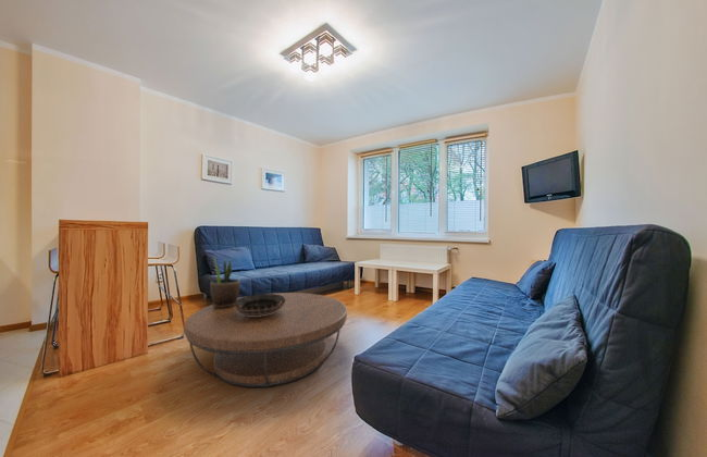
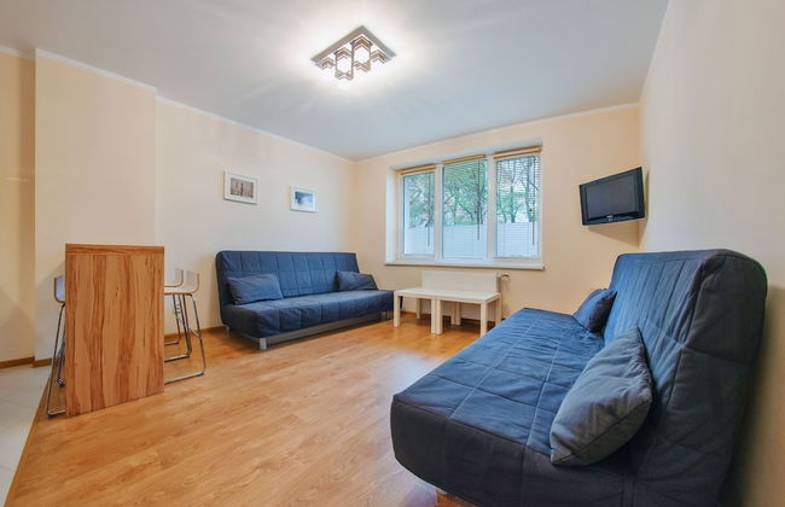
- potted plant (225, 280)
- decorative bowl (260, 306)
- coffee table (272, 333)
